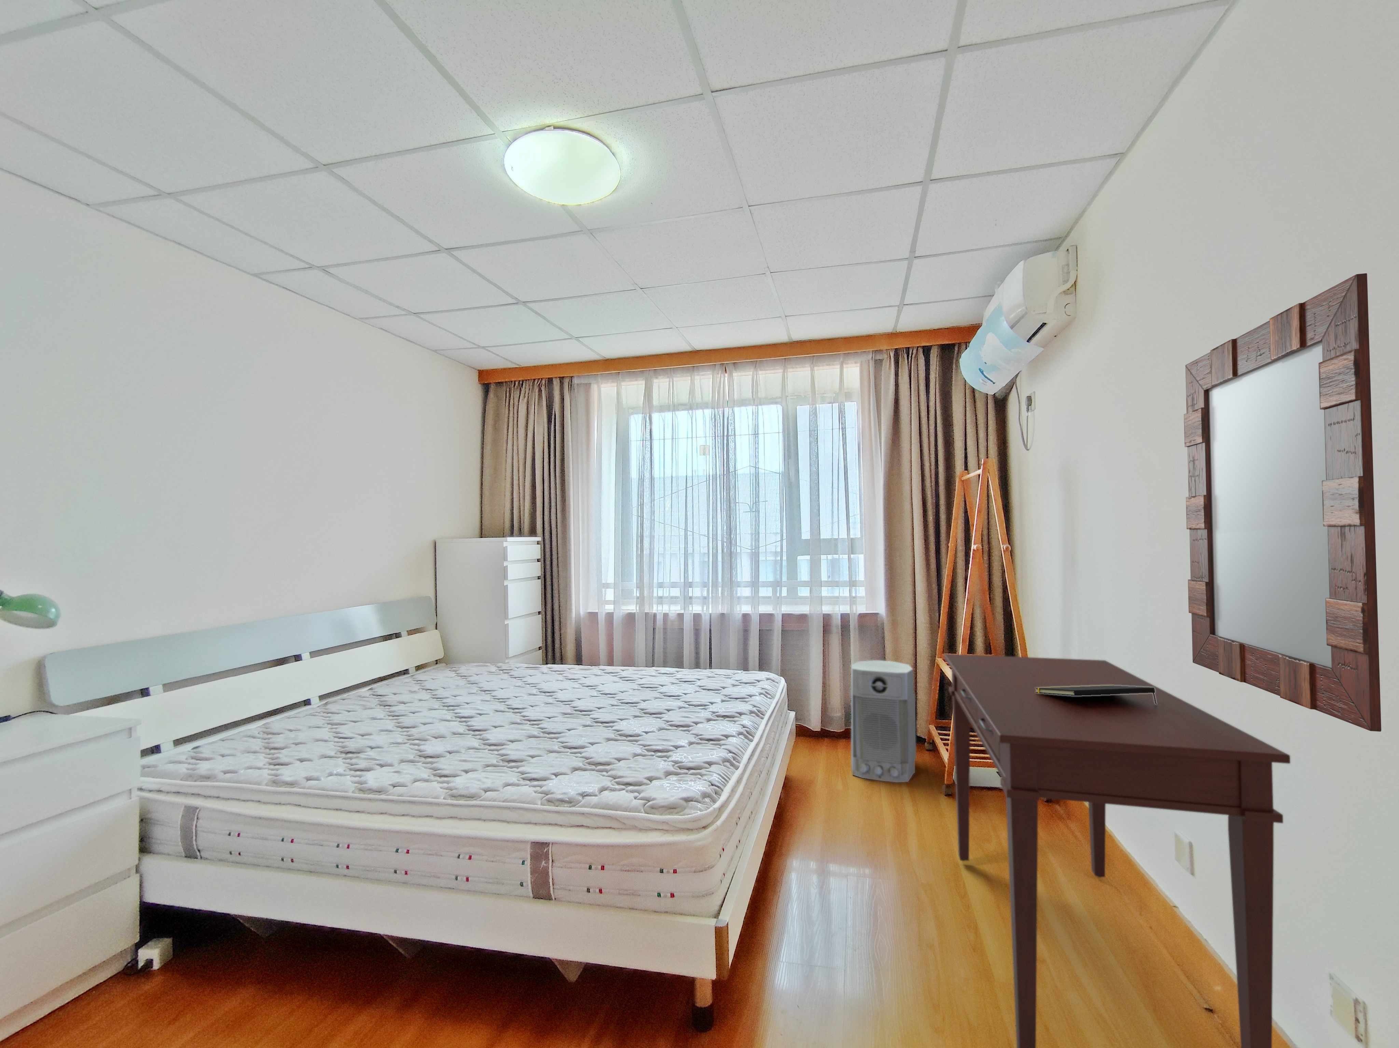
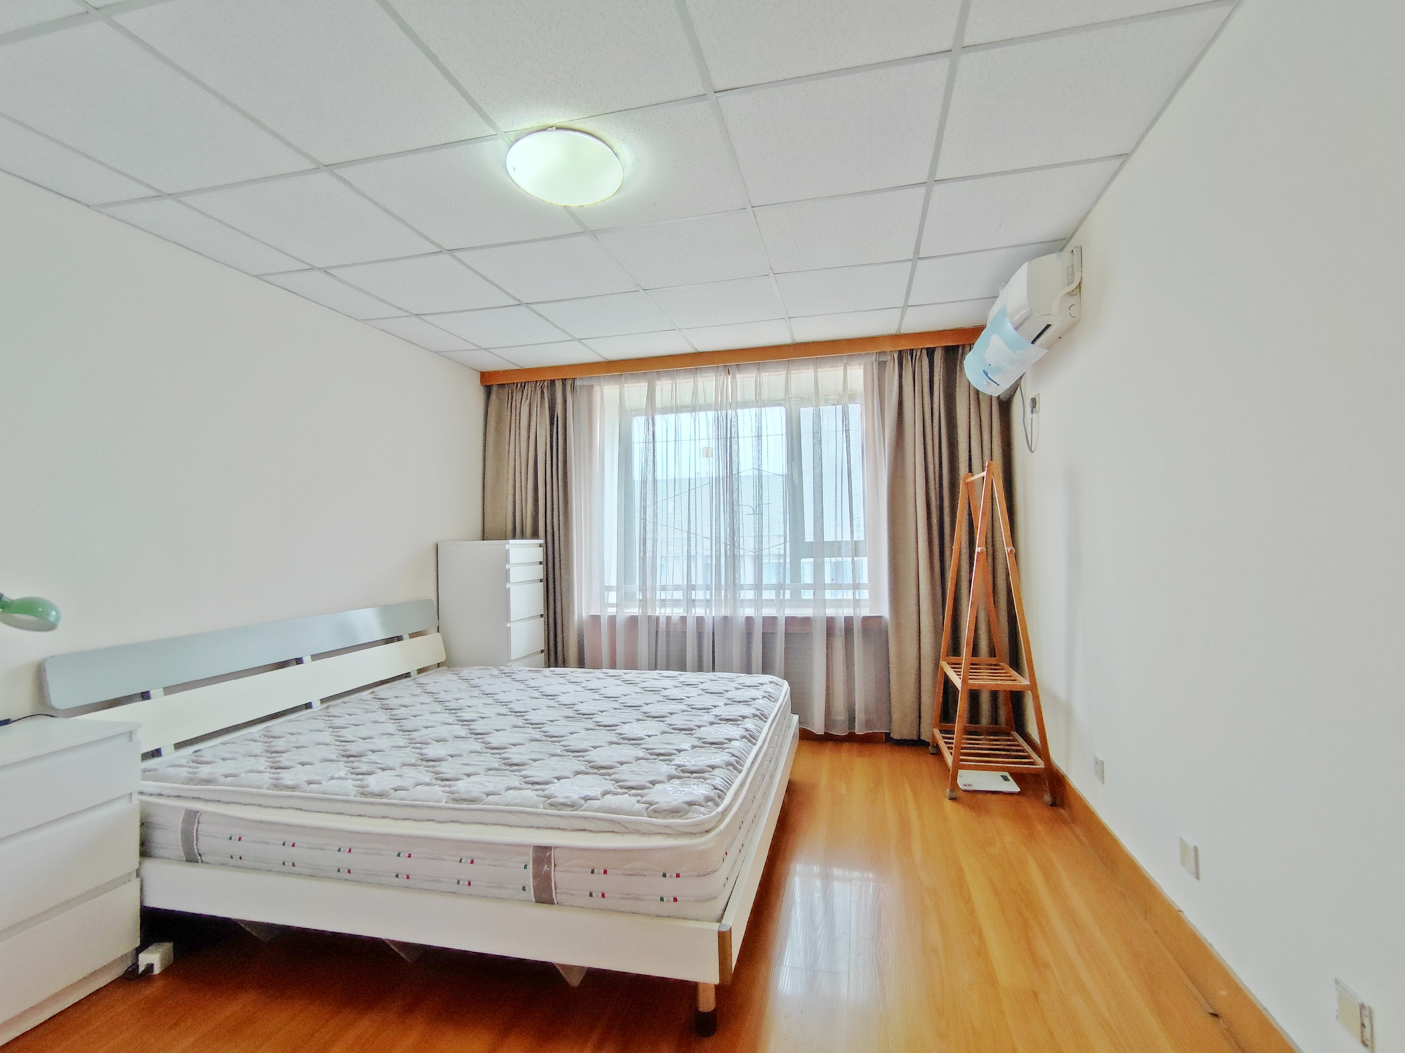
- home mirror (1260, 507)
- desk (1069, 800)
- air purifier (882, 717)
- notepad (1093, 689)
